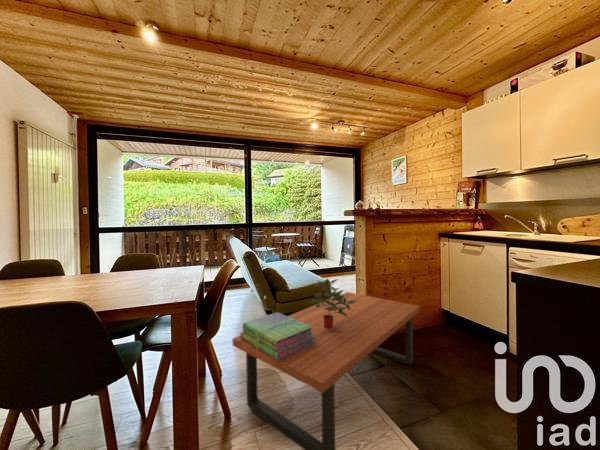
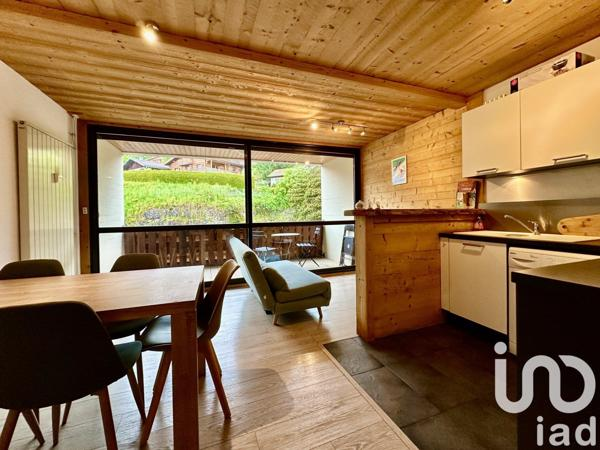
- potted plant (335, 303)
- stack of books (276, 332)
- coffee table (340, 351)
